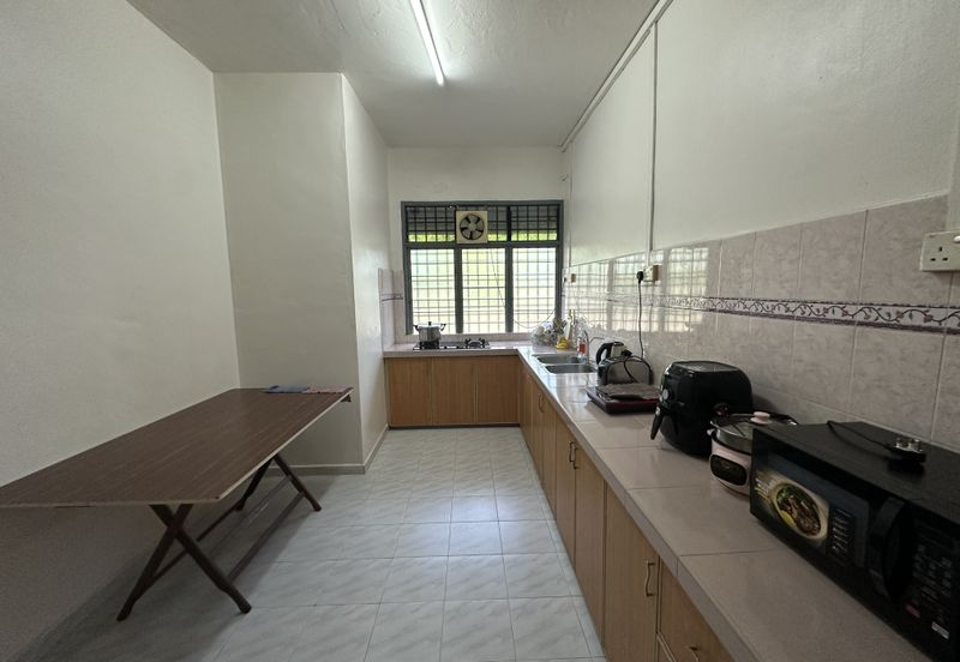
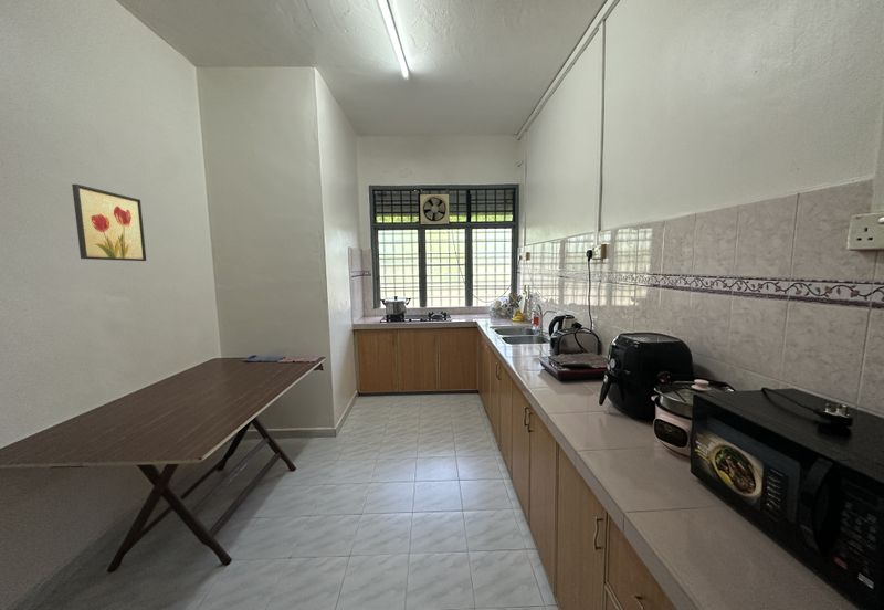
+ wall art (112, 227)
